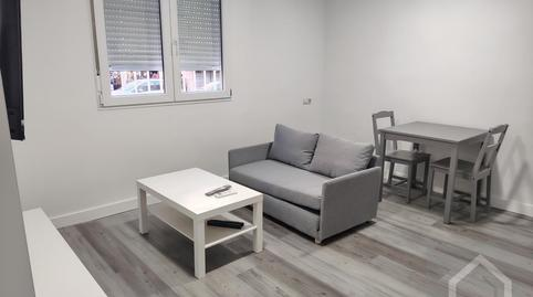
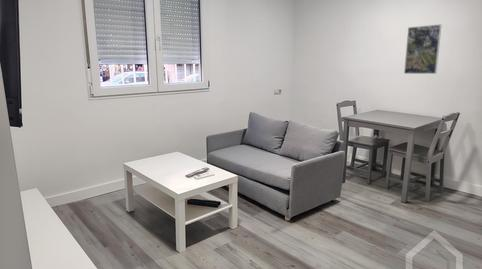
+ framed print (422, 50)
